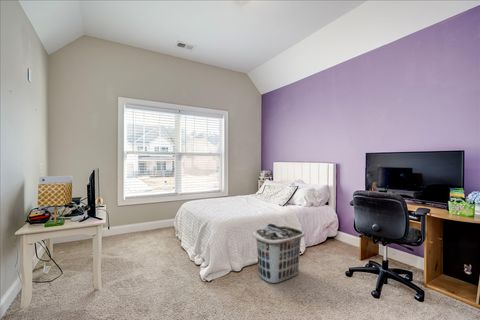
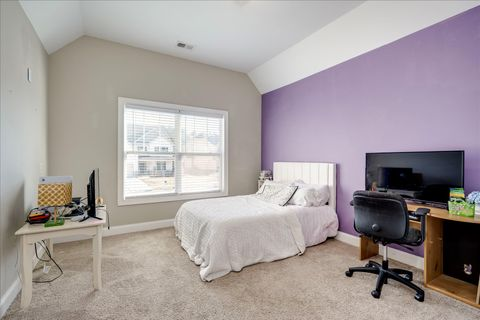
- clothes hamper (278, 249)
